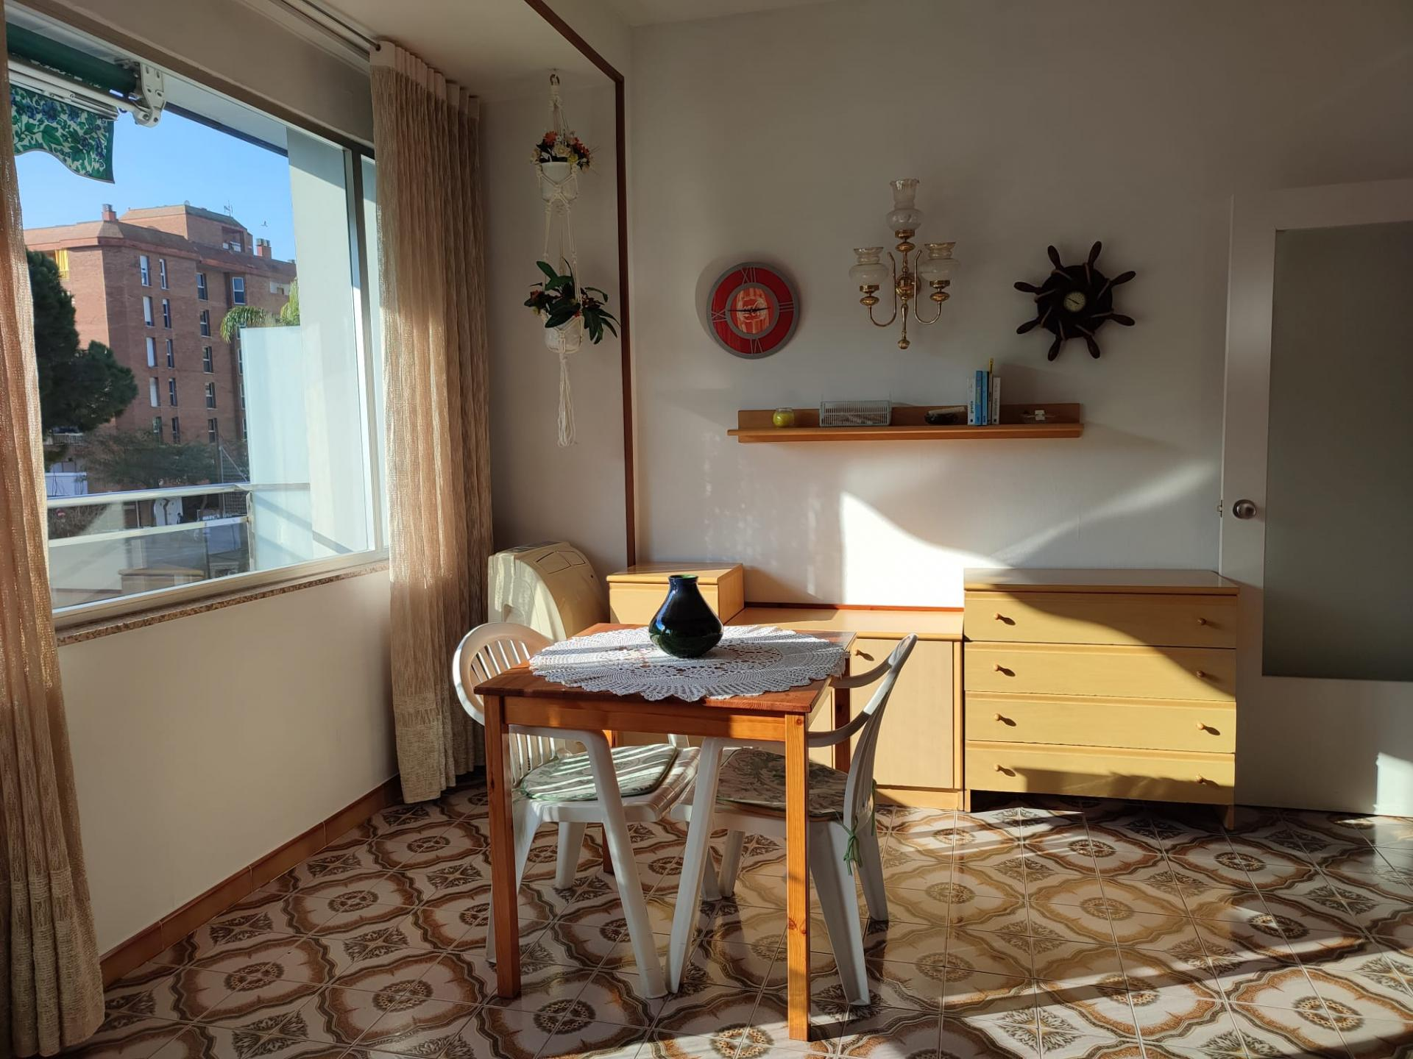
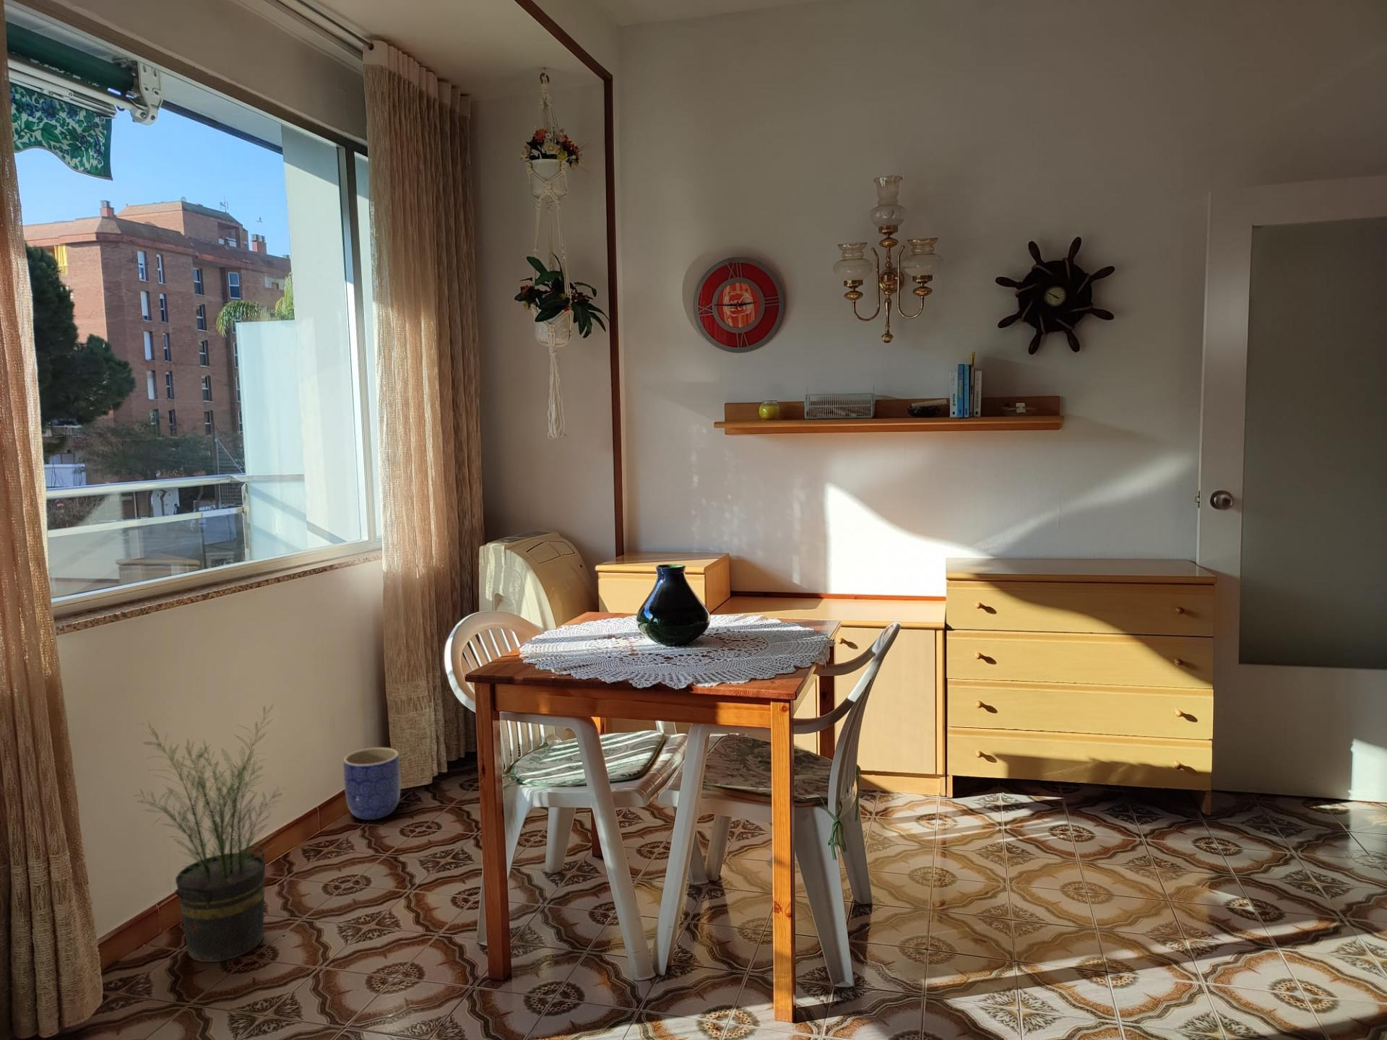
+ planter (372, 784)
+ potted plant (210, 834)
